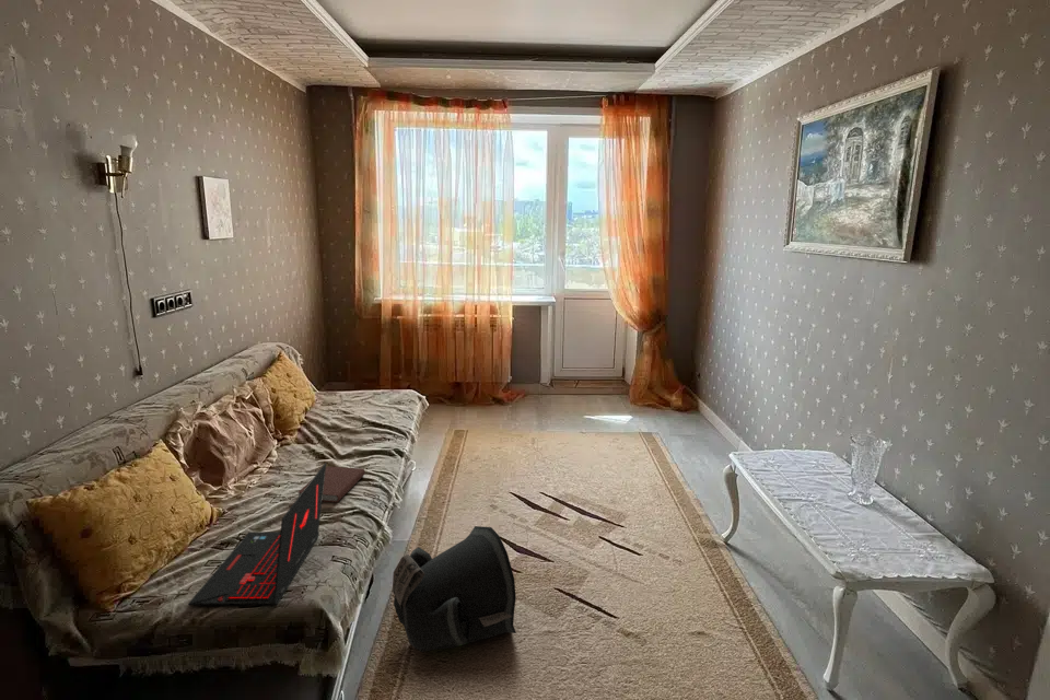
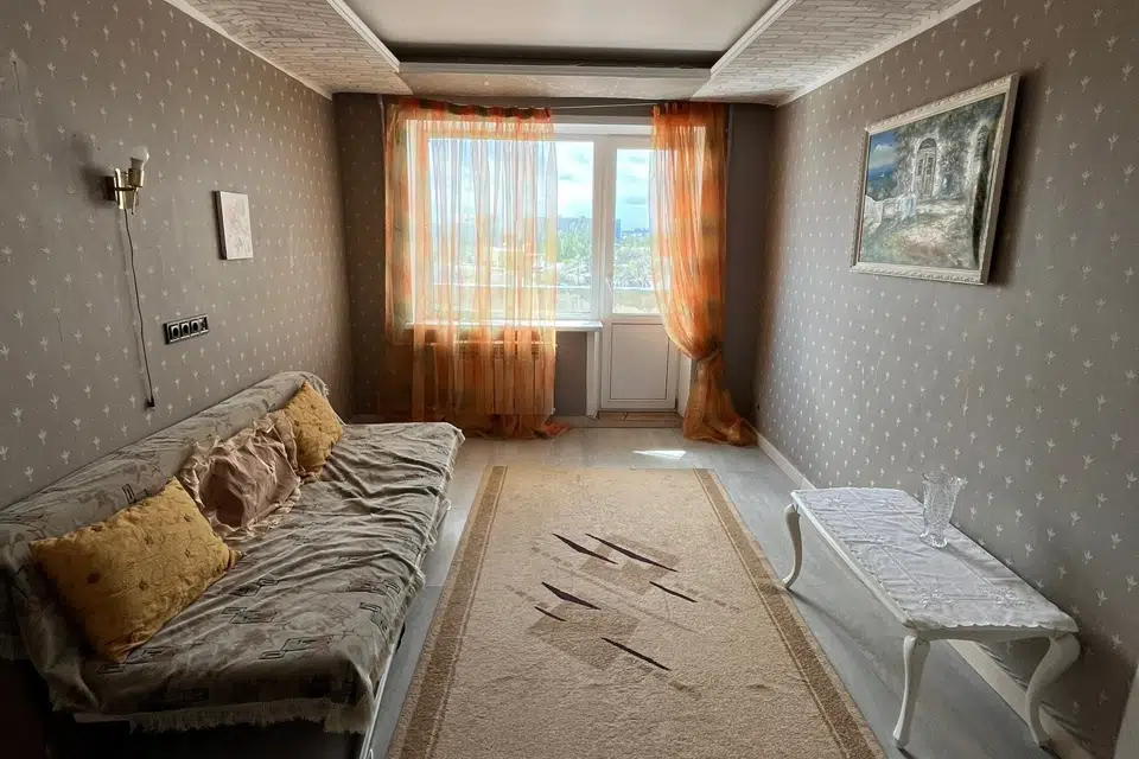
- laptop (264, 532)
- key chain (455, 590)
- book (332, 483)
